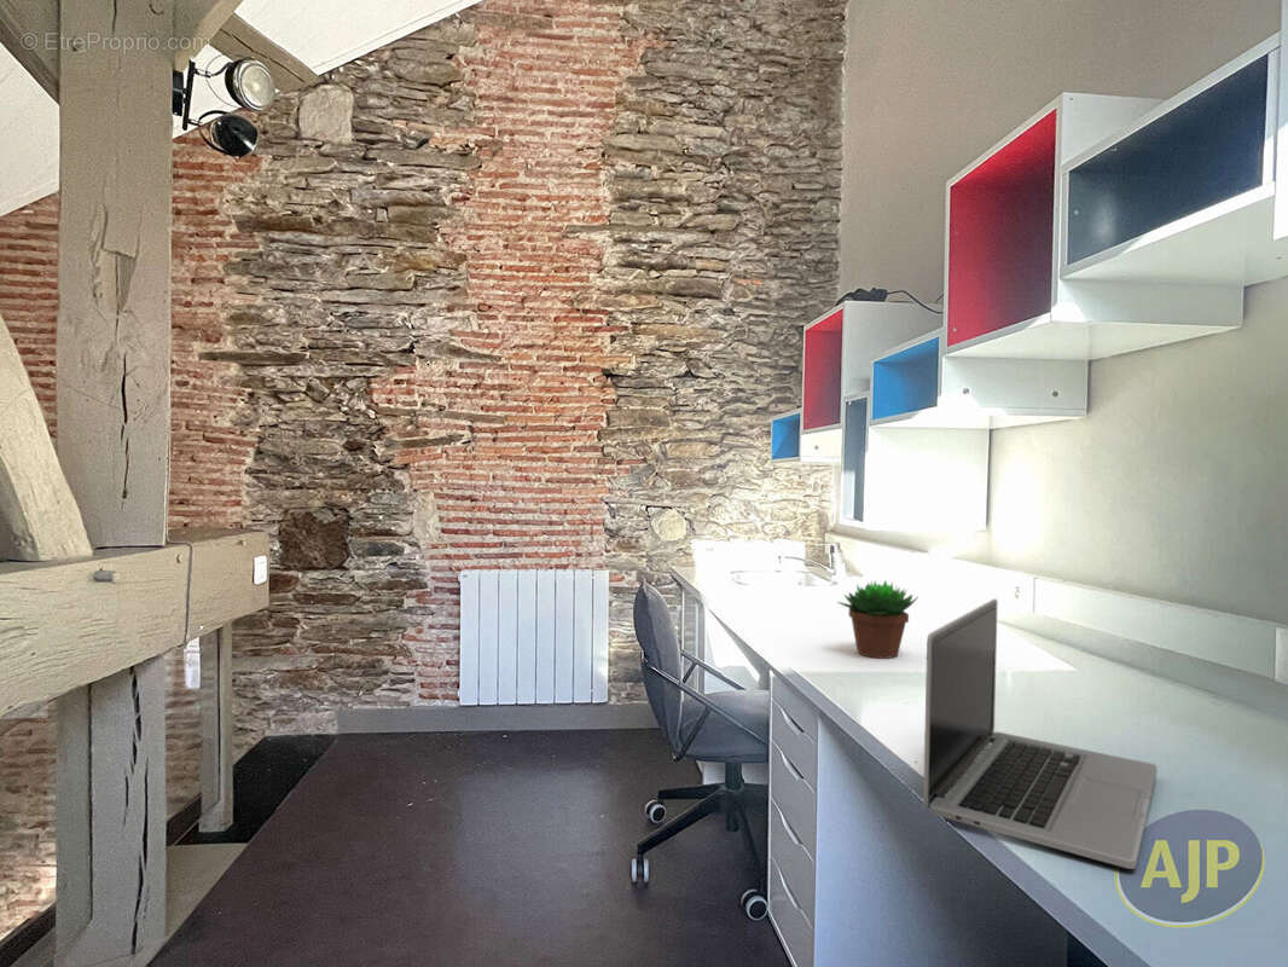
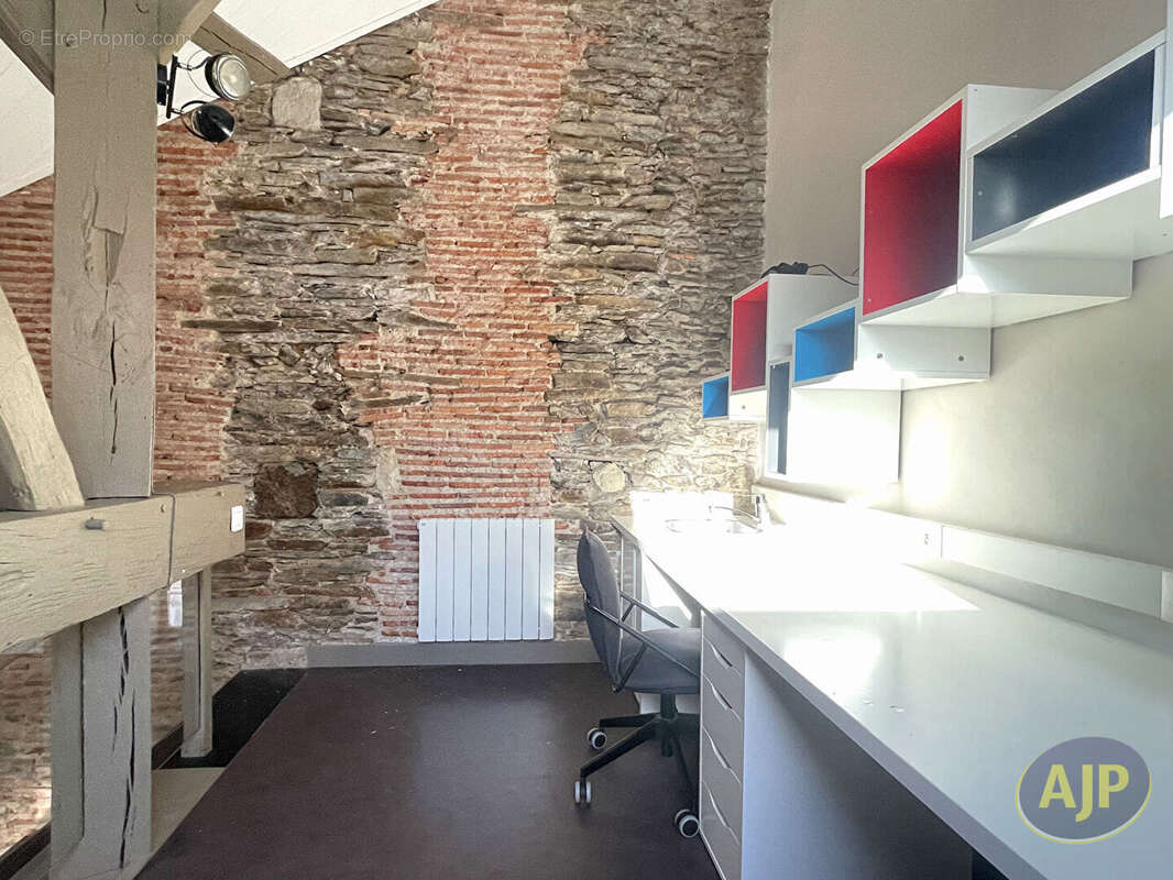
- succulent plant (878, 618)
- laptop (1044, 741)
